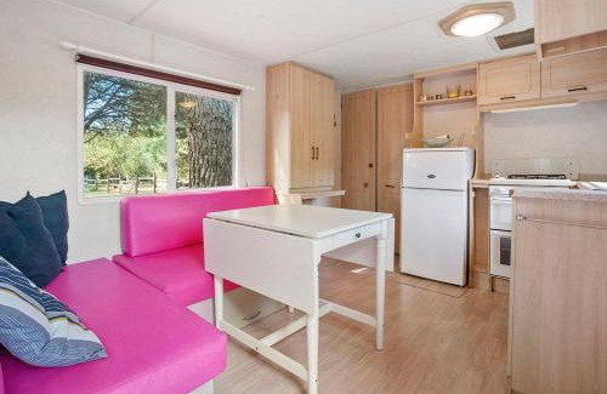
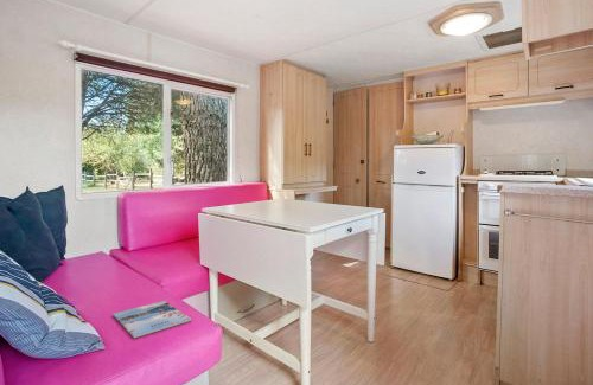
+ magazine (151, 316)
